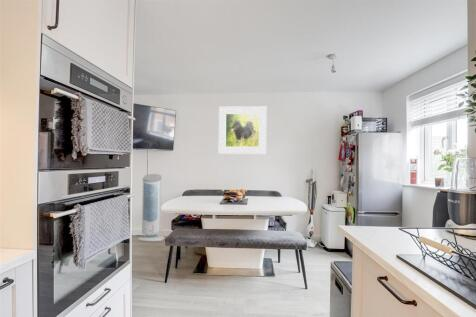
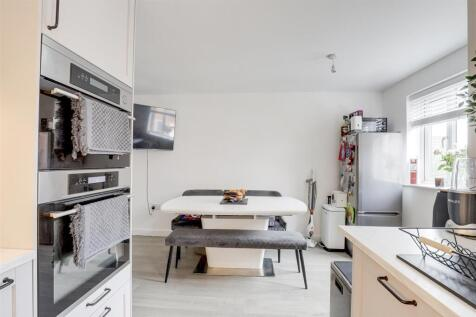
- air purifier (151, 206)
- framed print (242, 130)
